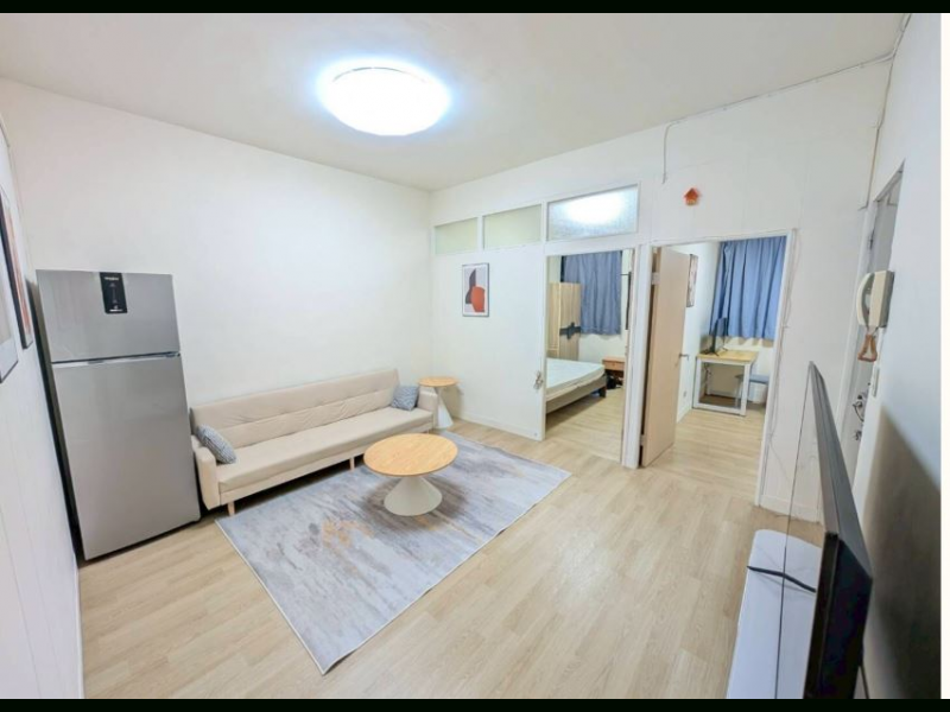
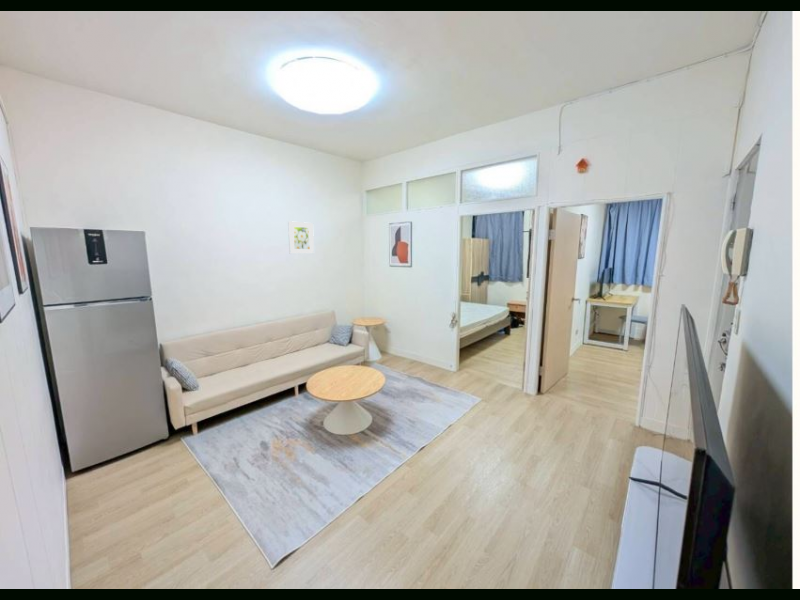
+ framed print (301, 238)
